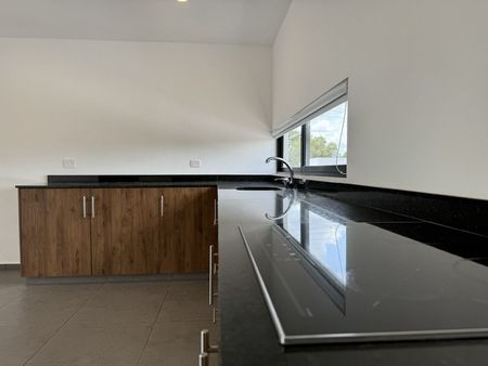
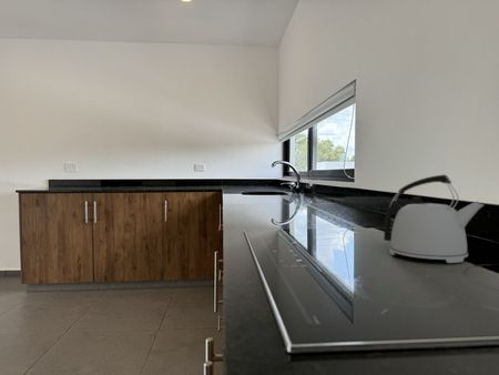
+ kettle (429, 215)
